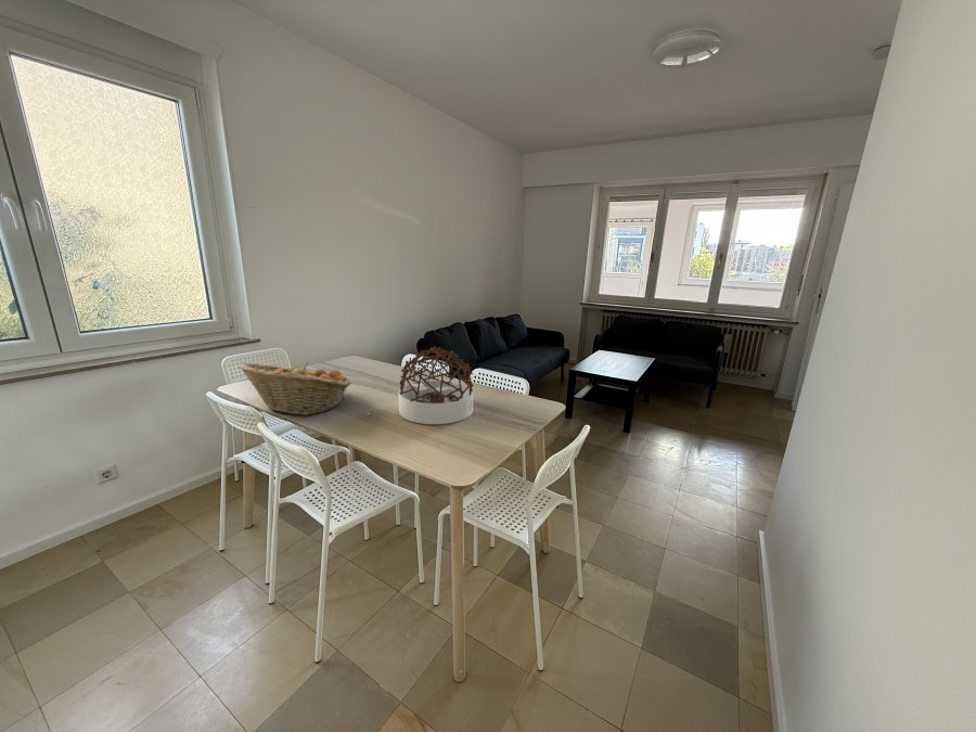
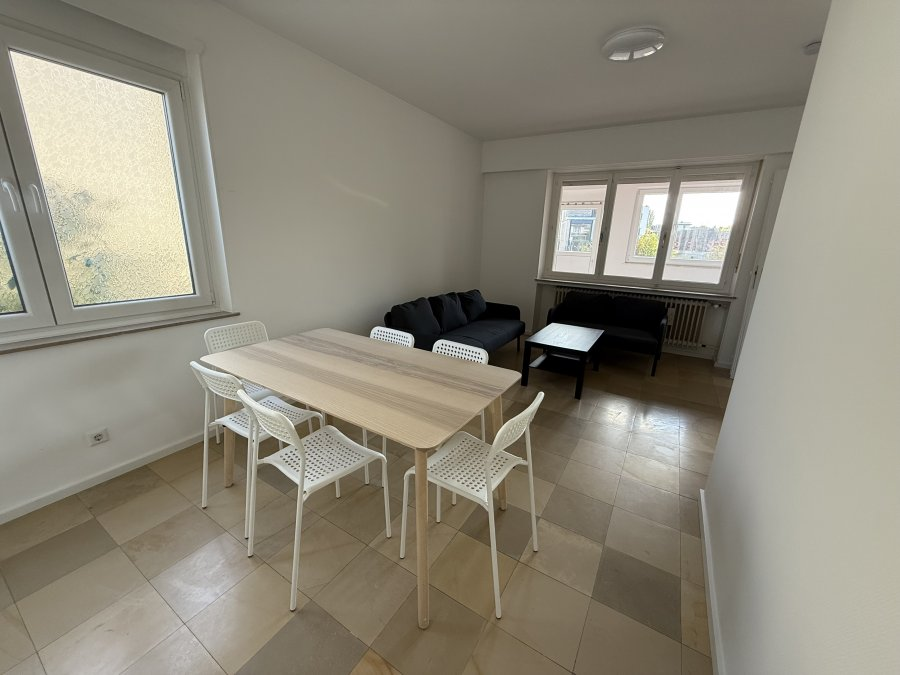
- fruit basket (297, 382)
- architectural model (428, 378)
